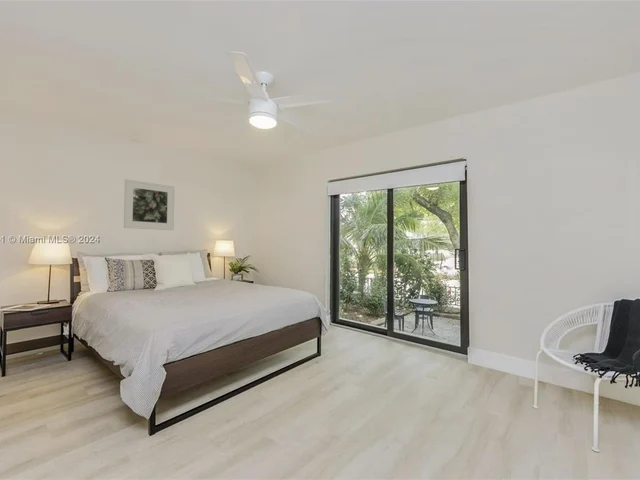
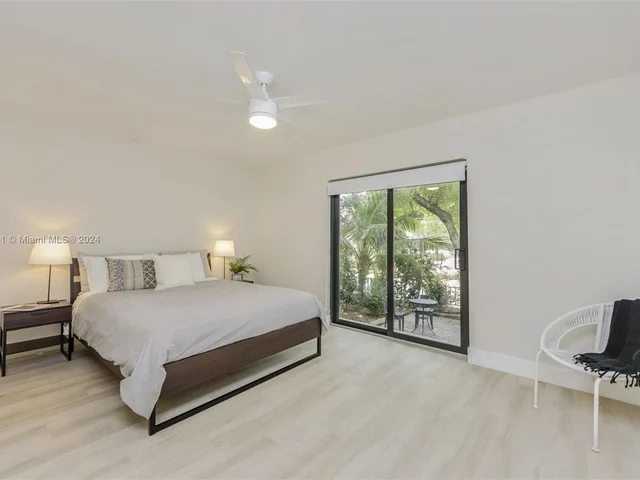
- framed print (150, 206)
